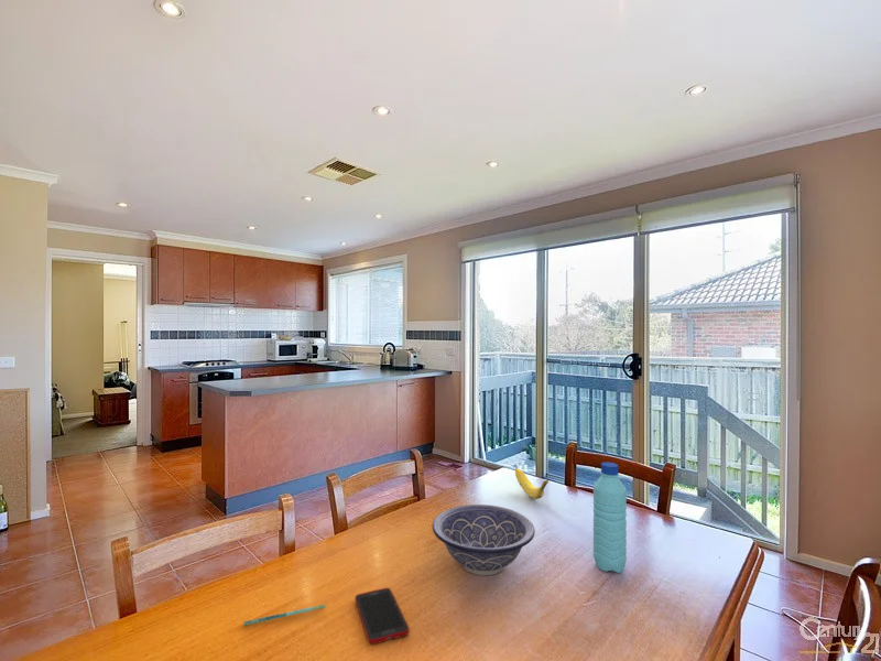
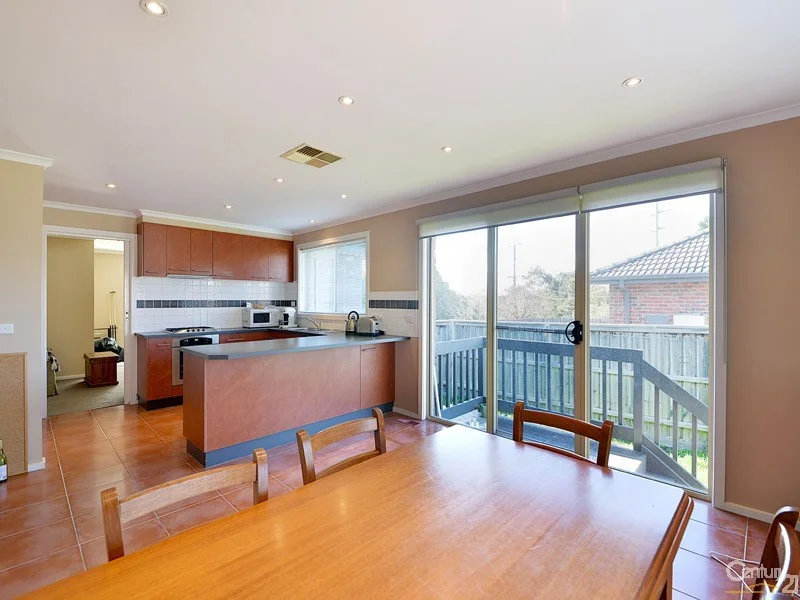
- cell phone (380, 614)
- water bottle (609, 514)
- decorative bowl (482, 543)
- banana (530, 484)
- pen (285, 614)
